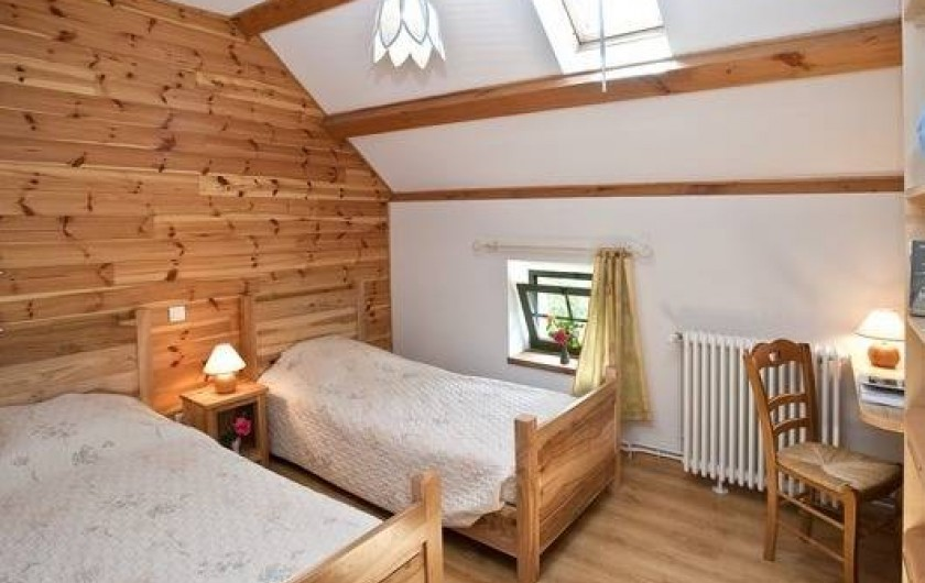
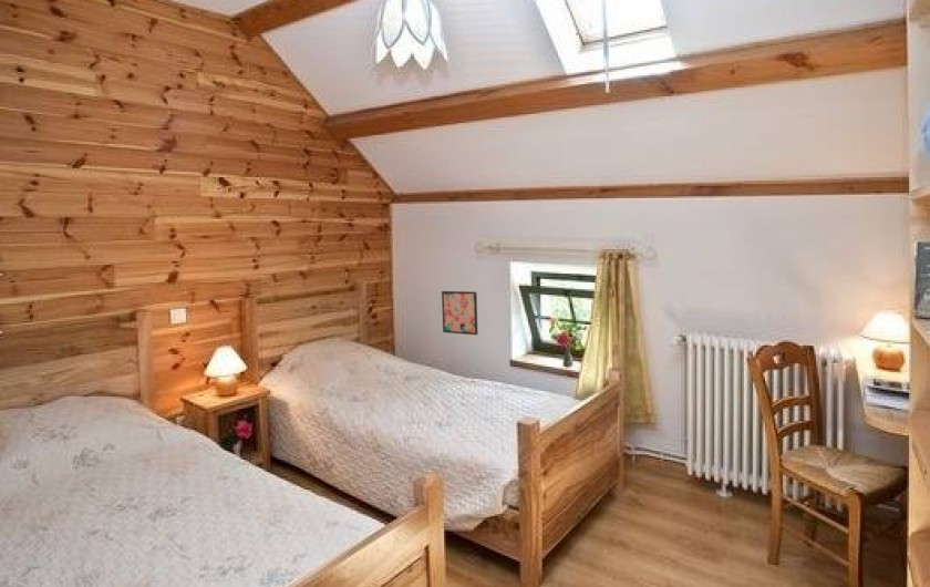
+ wall art (459, 312)
